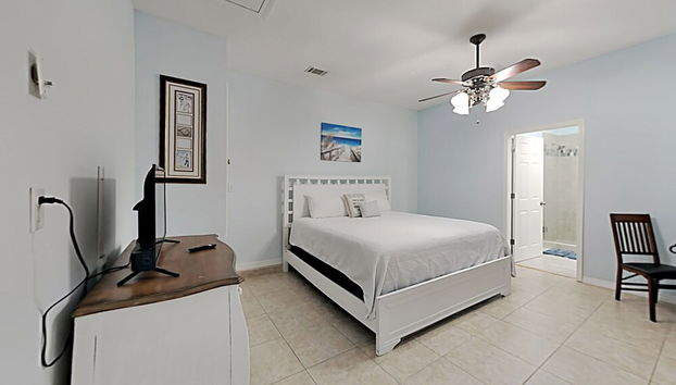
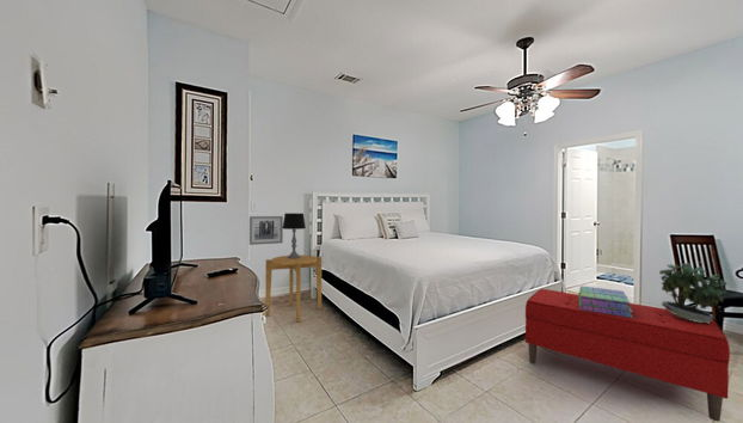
+ bench (610, 341)
+ stack of books (602, 299)
+ side table (296, 284)
+ table lamp (294, 234)
+ wall art (266, 229)
+ potted plant (683, 289)
